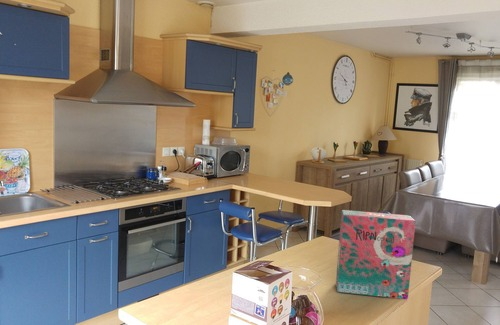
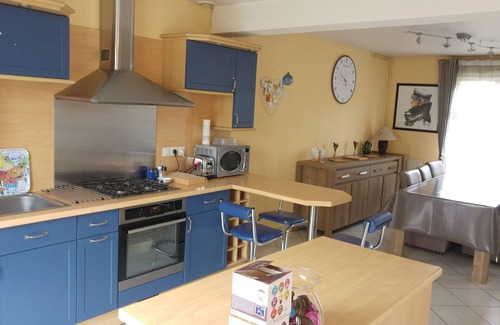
- cereal box (373, 253)
